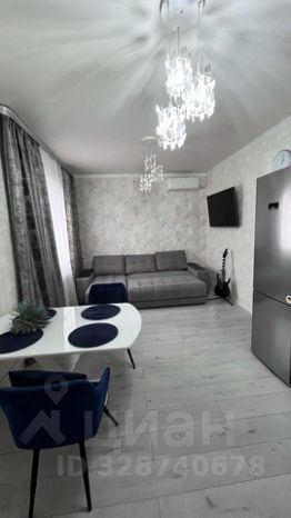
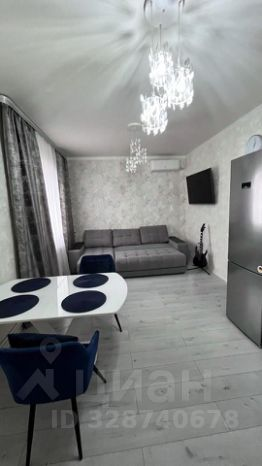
- succulent plant (30, 312)
